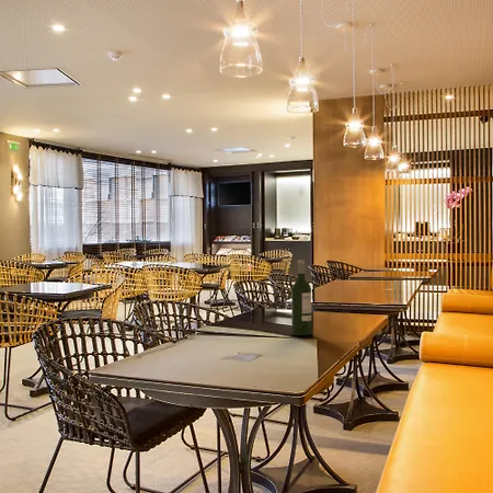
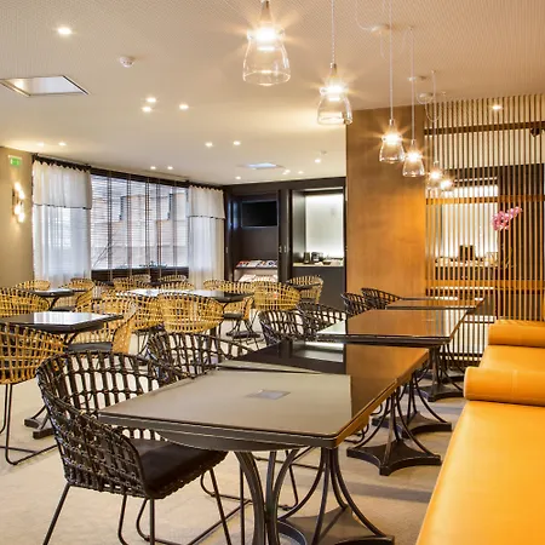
- wine bottle (301, 297)
